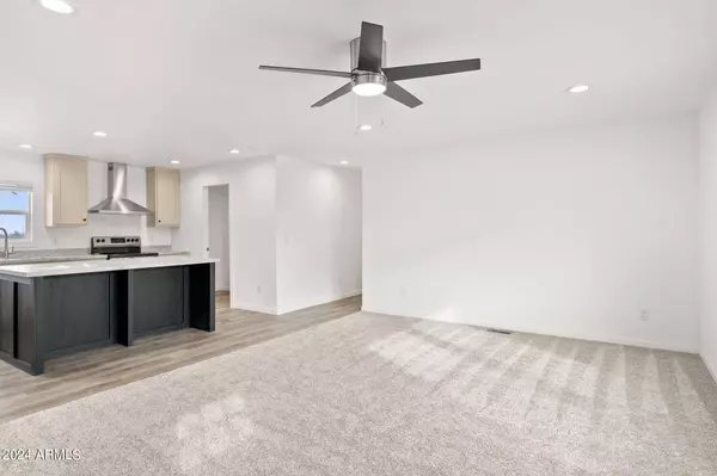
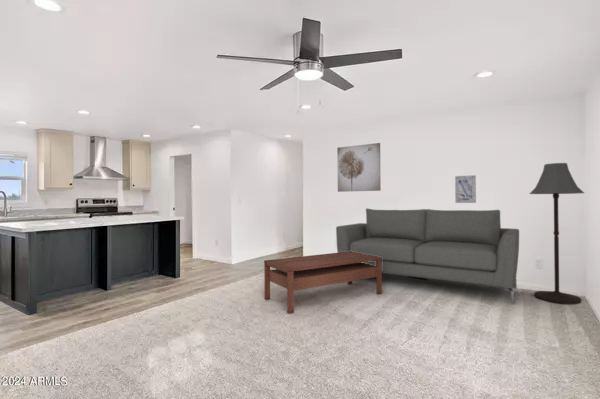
+ wall art (465, 189)
+ wall art (358, 168)
+ sofa (421, 245)
+ coffee table (324, 277)
+ floor lamp (556, 231)
